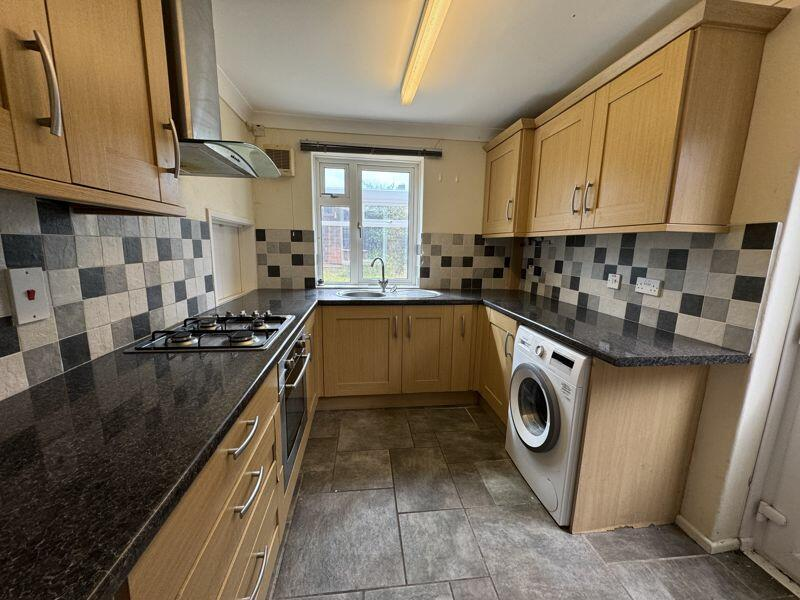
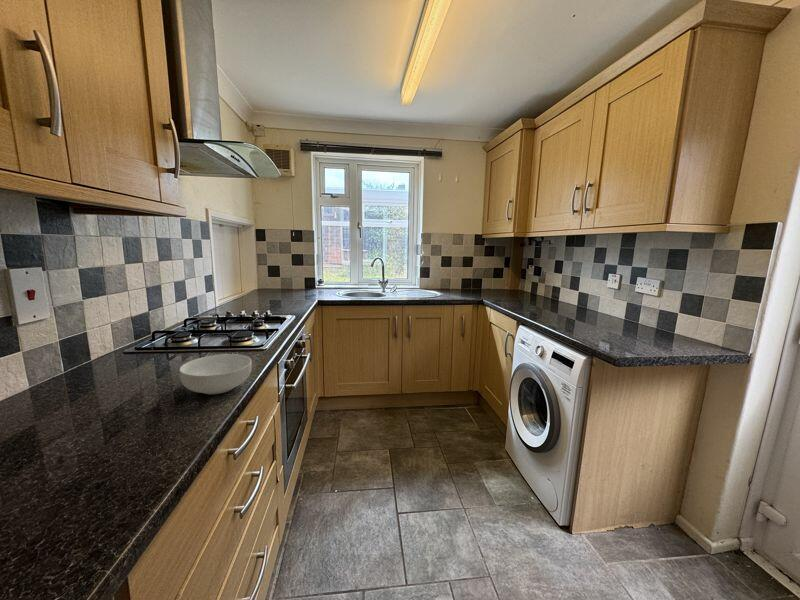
+ cereal bowl (217, 375)
